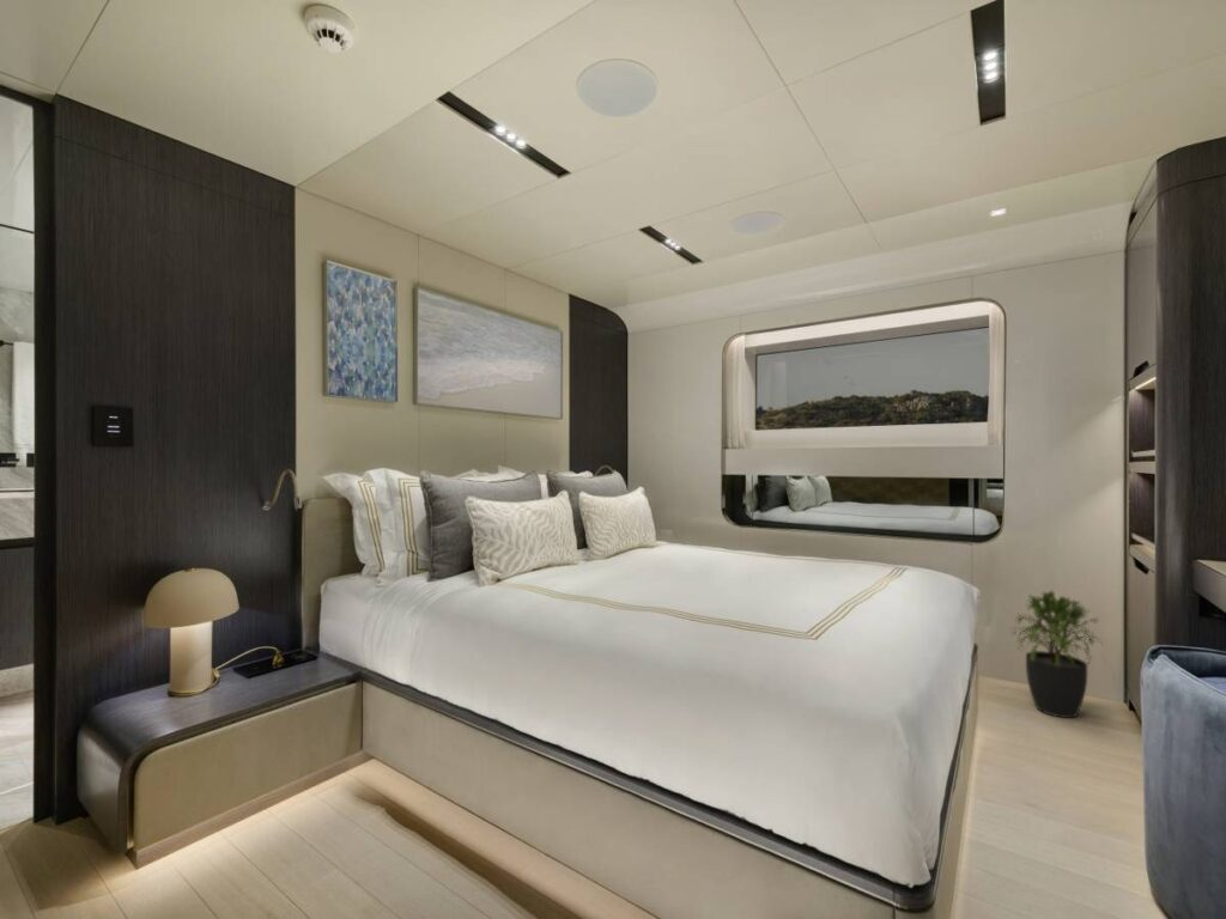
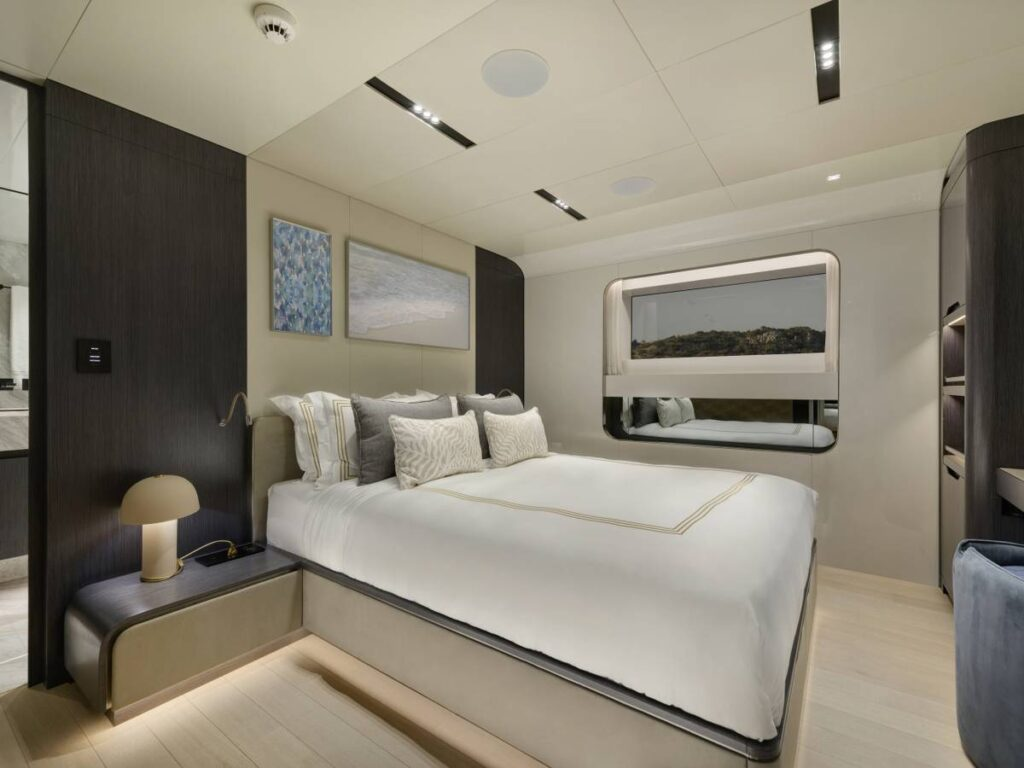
- potted plant (1052, 647)
